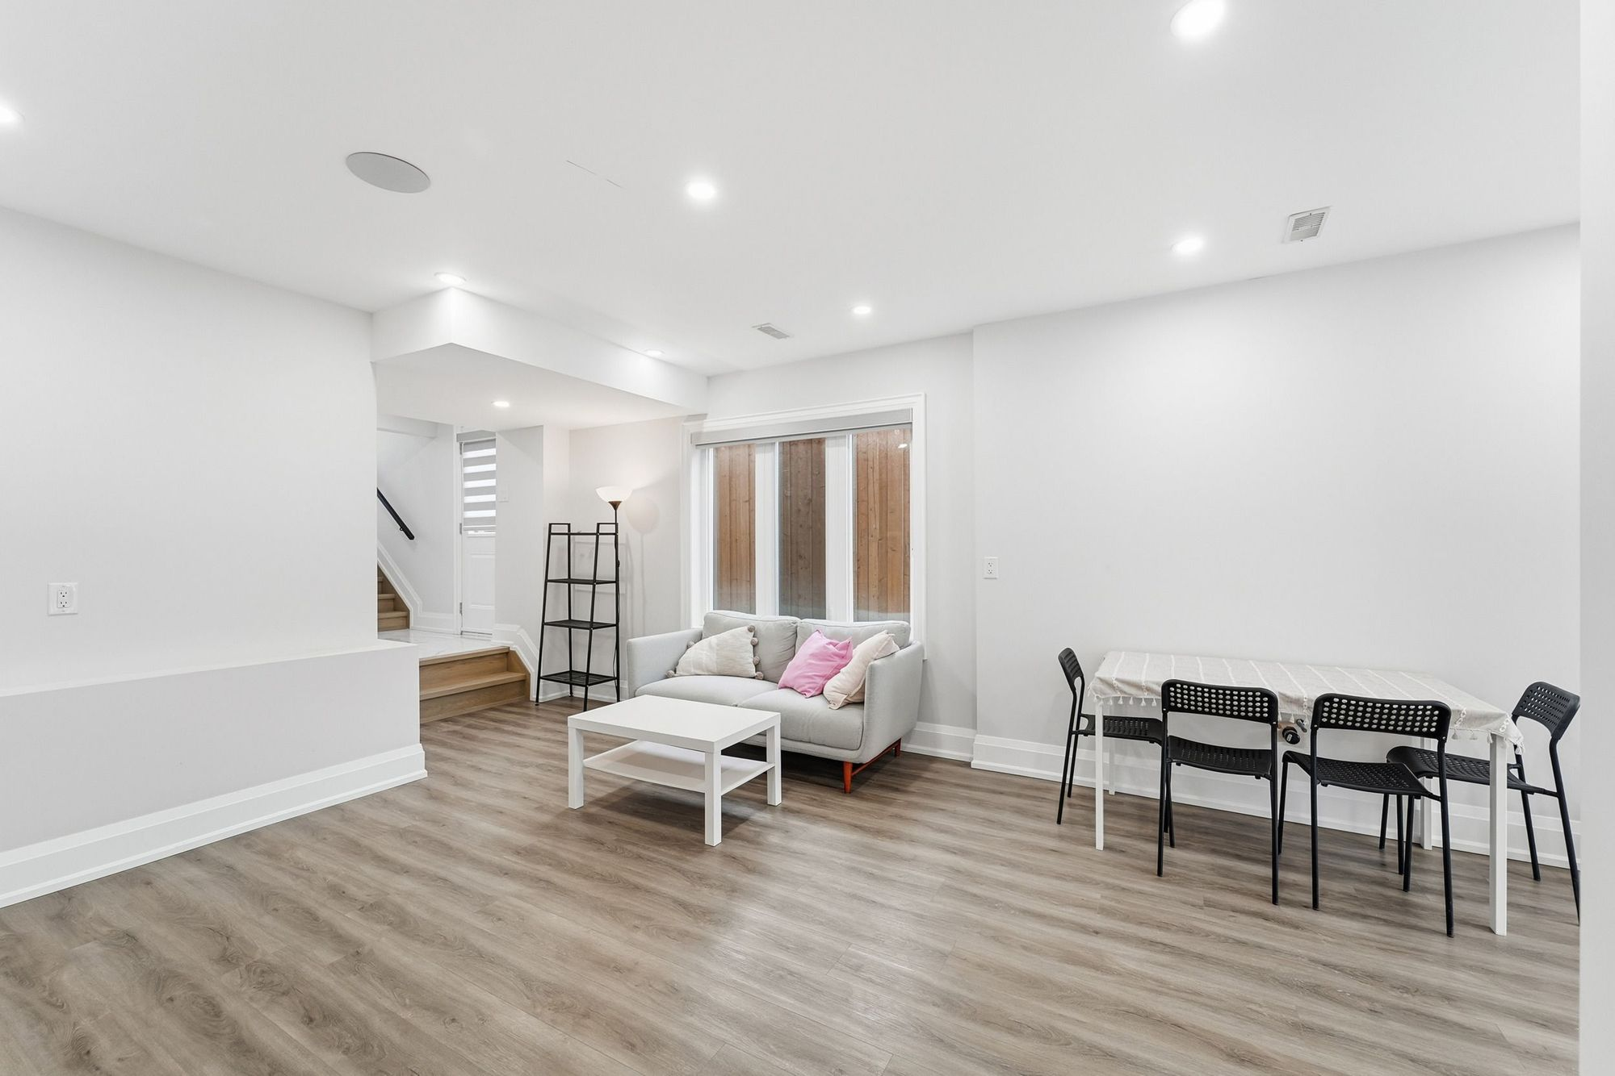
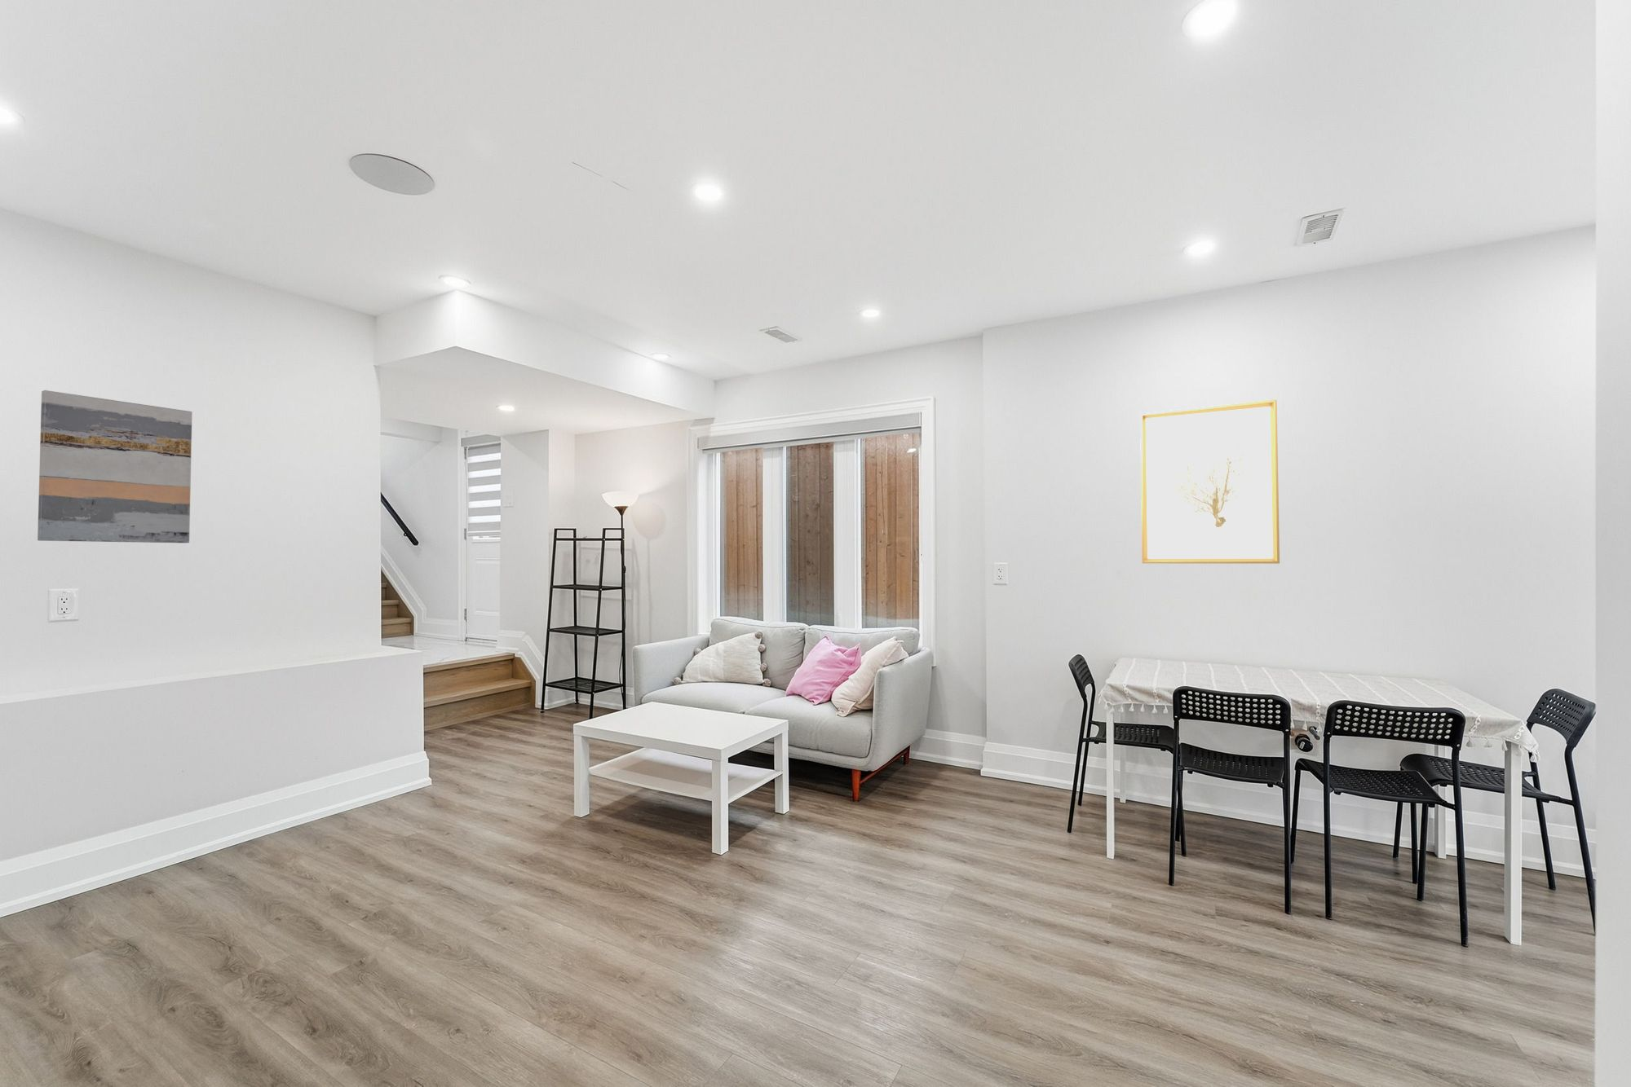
+ wall art (1206, 485)
+ wall art (120, 471)
